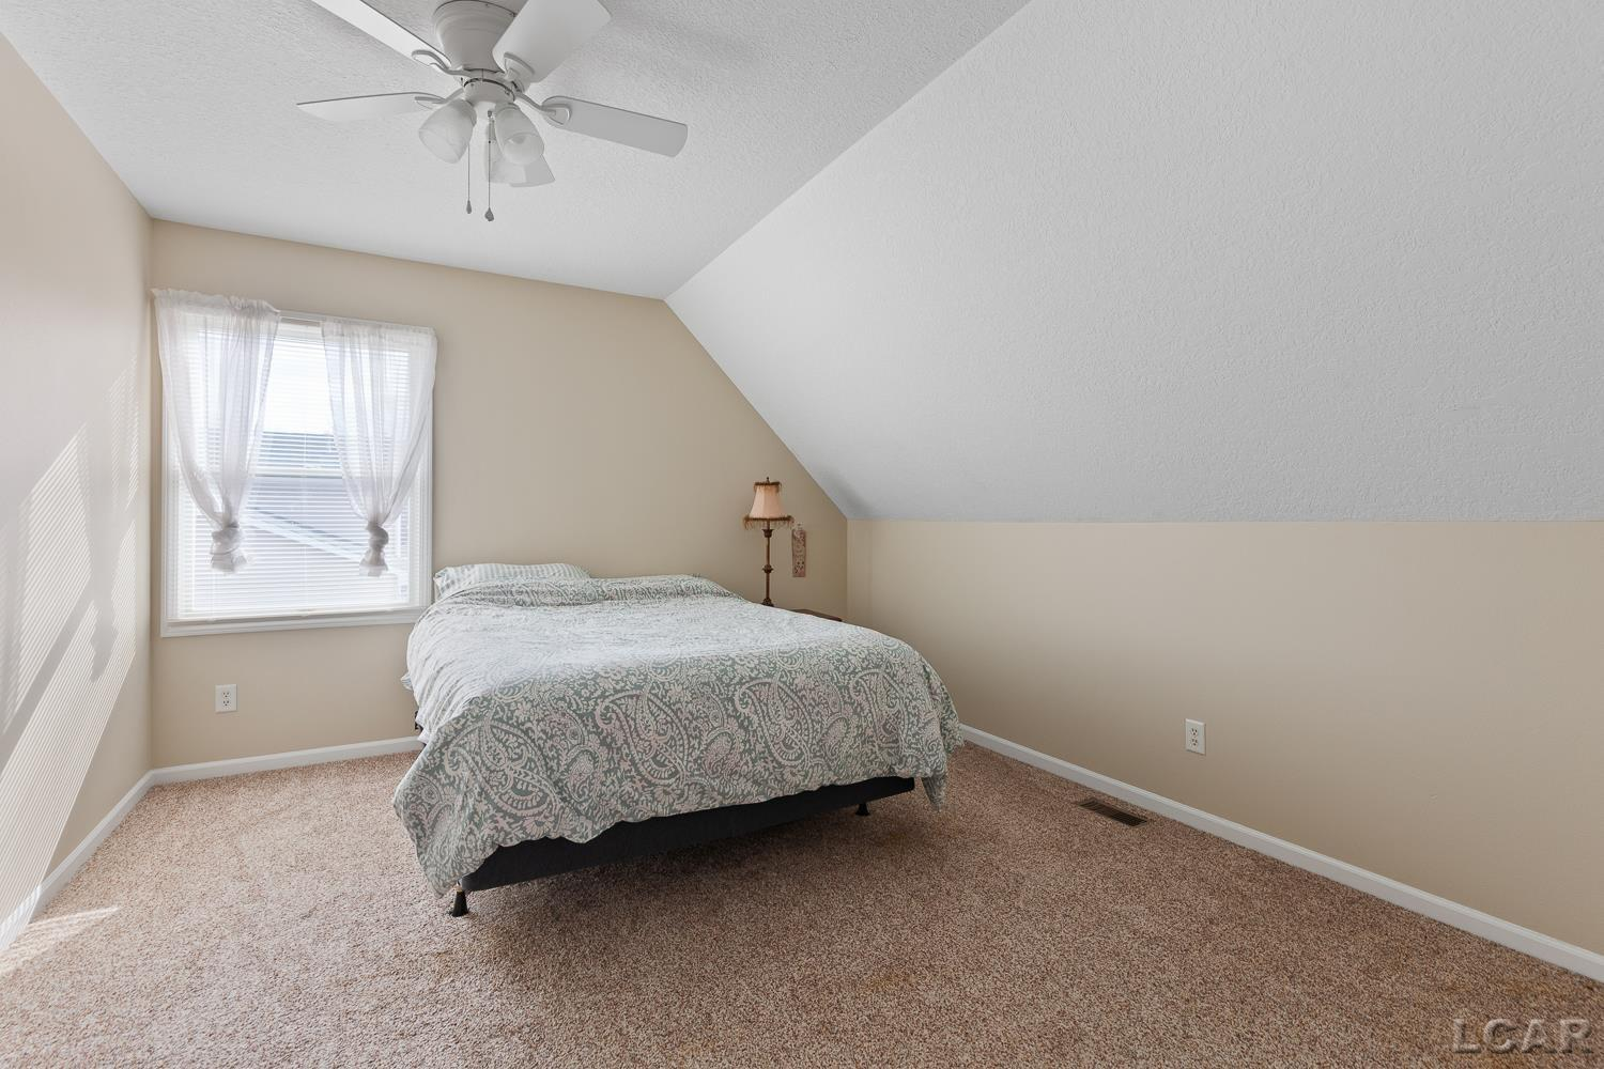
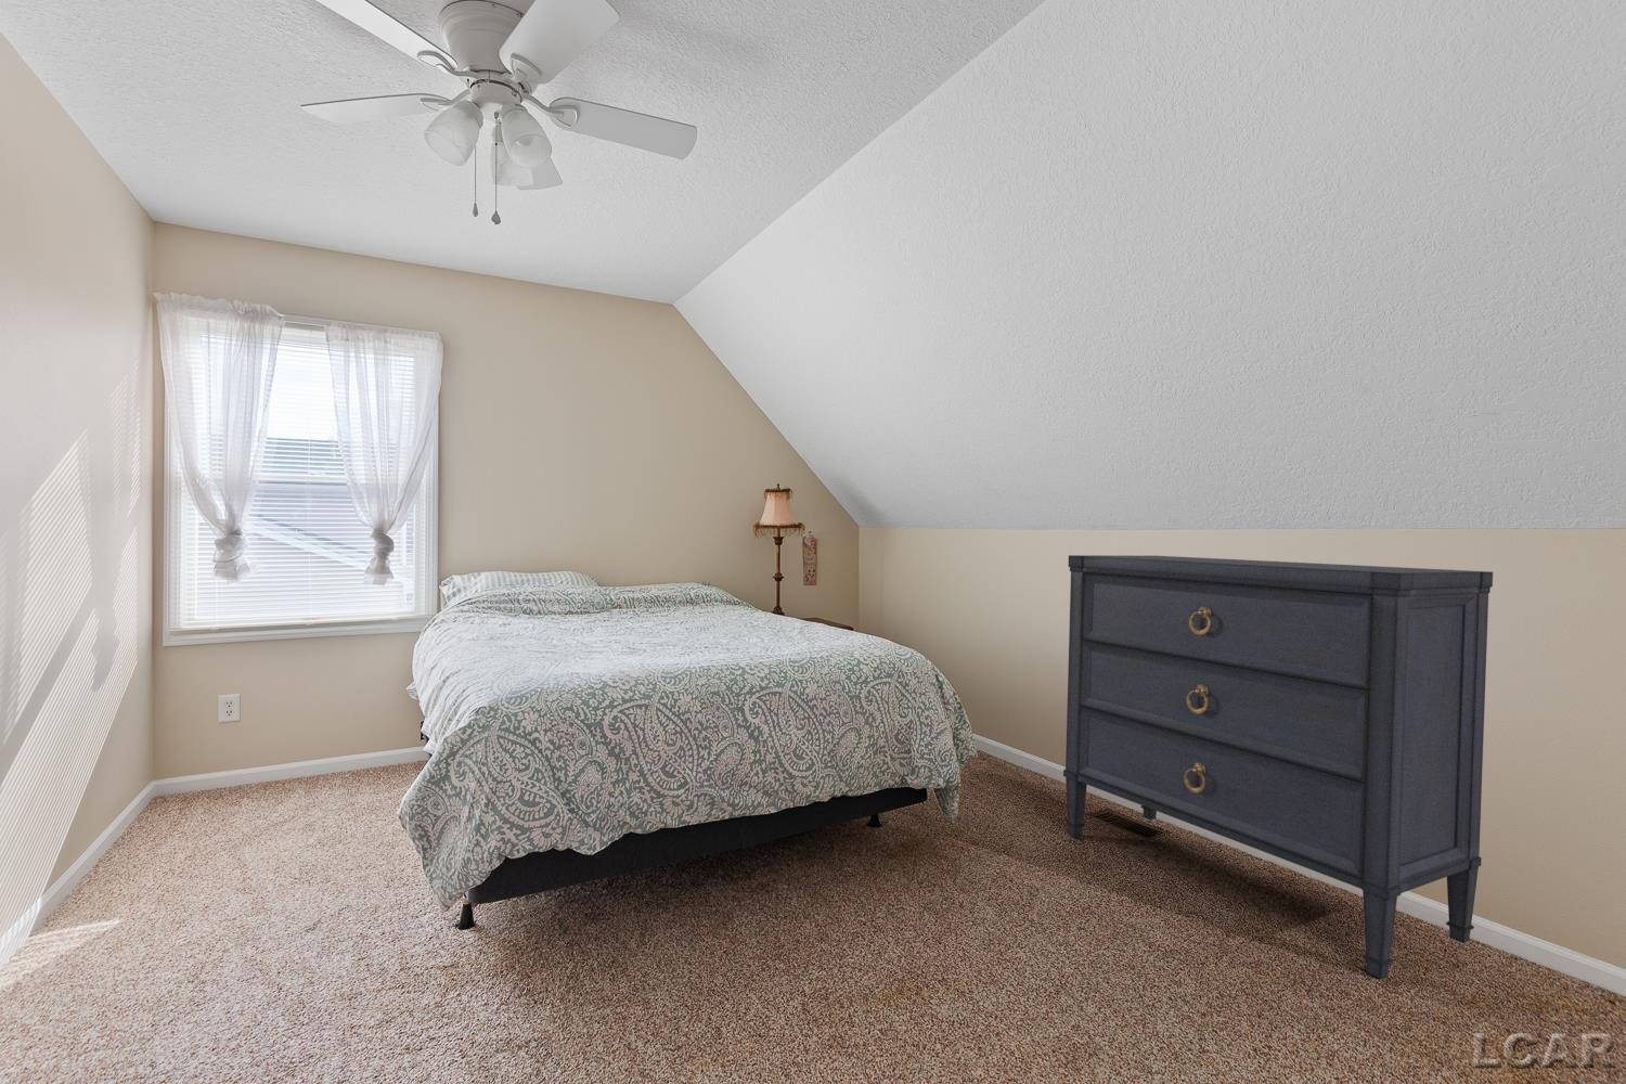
+ dresser (1244, 721)
